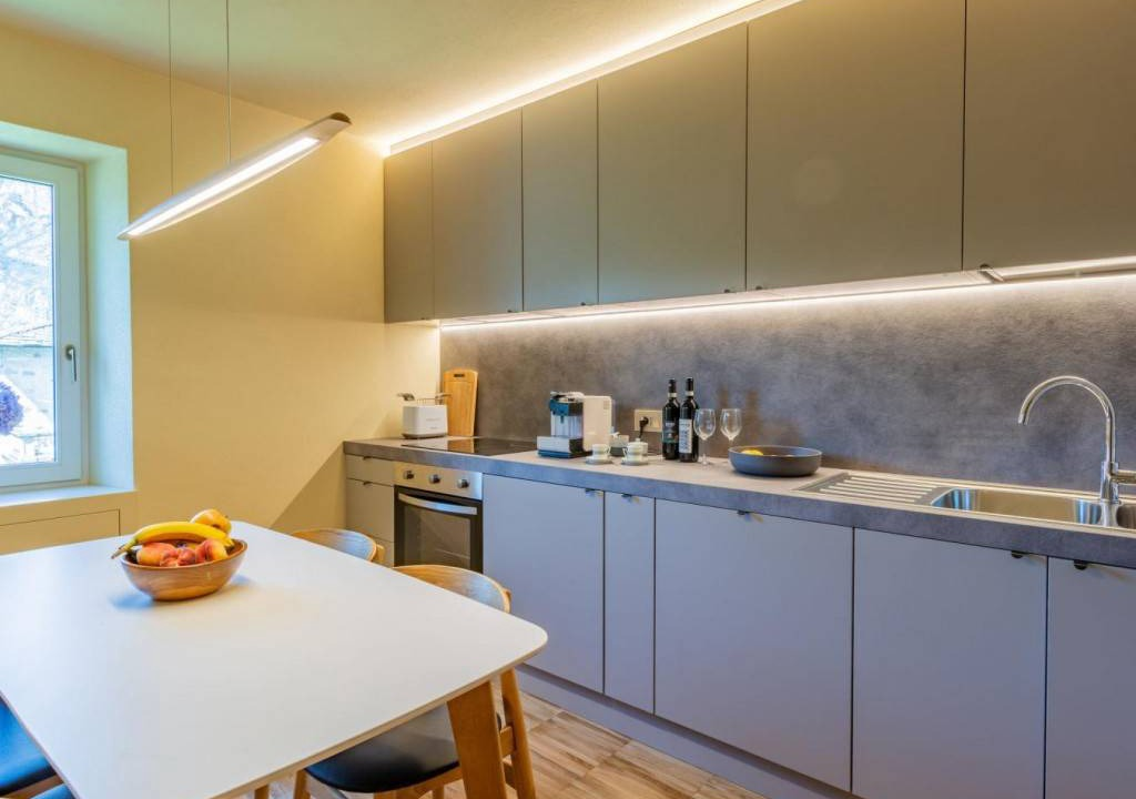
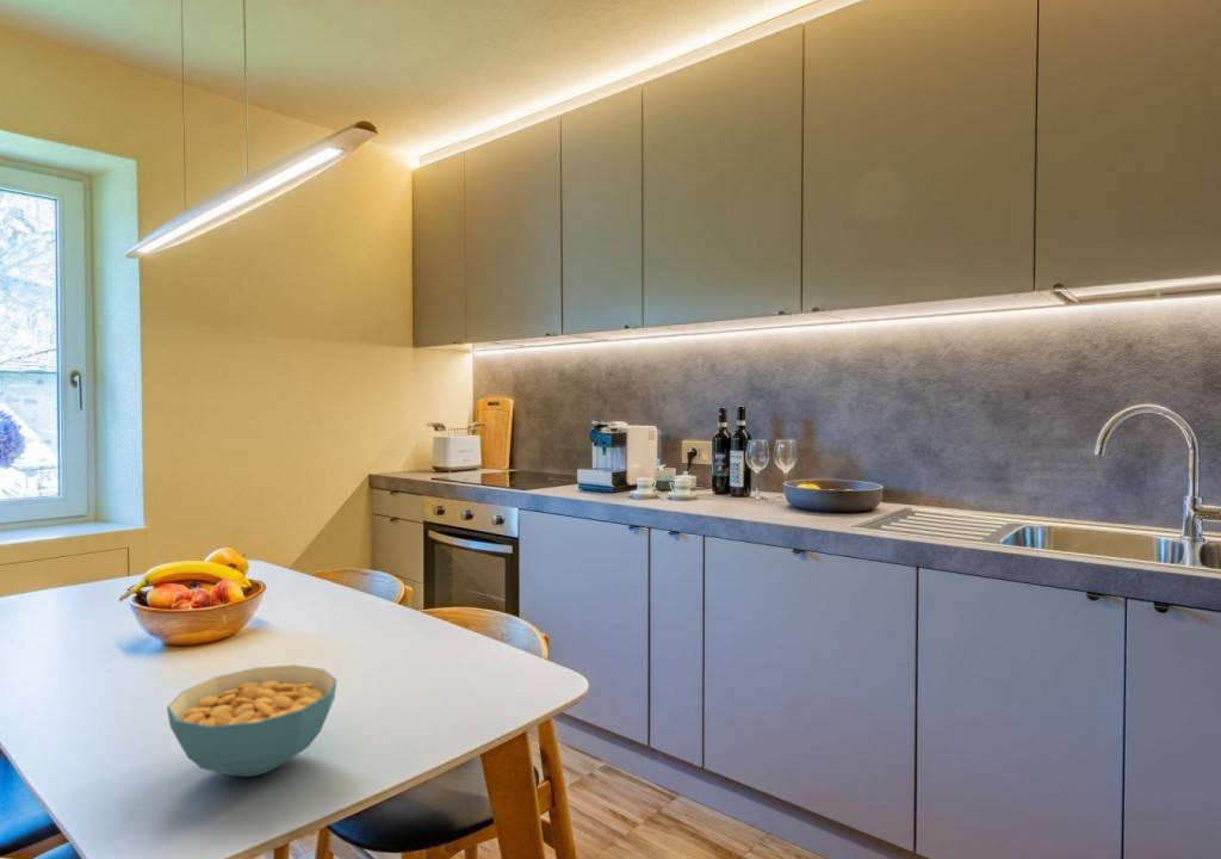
+ cereal bowl (256, 728)
